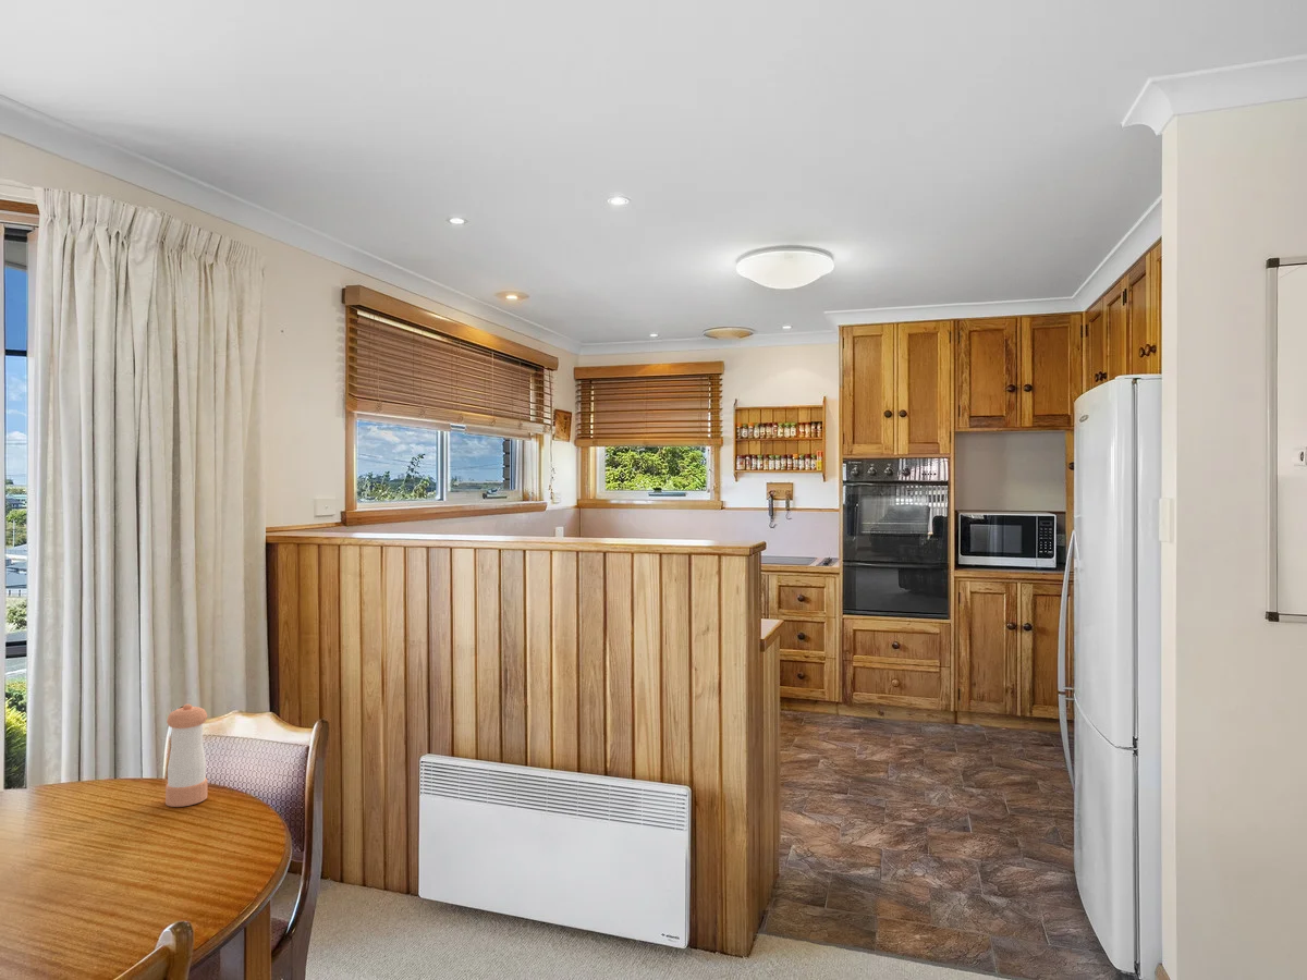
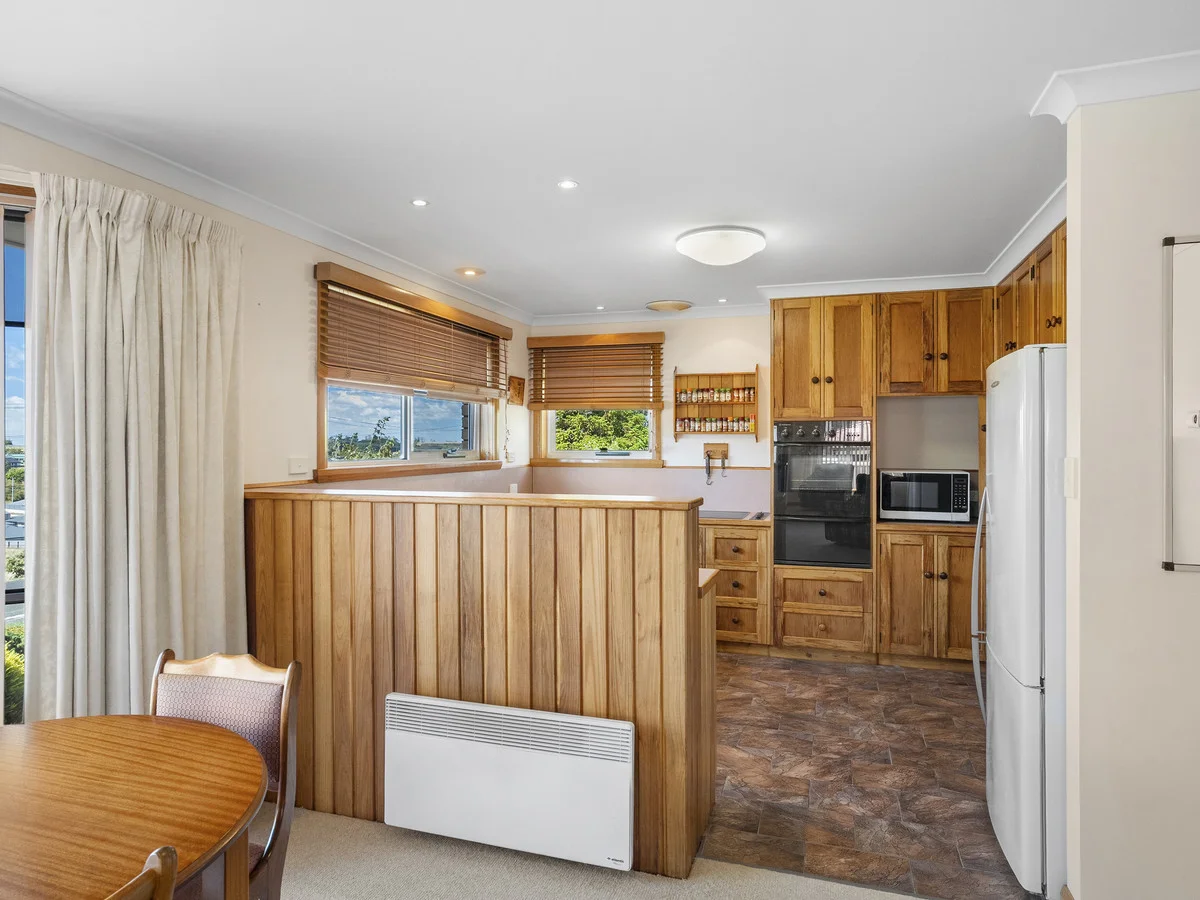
- pepper shaker (186, 751)
